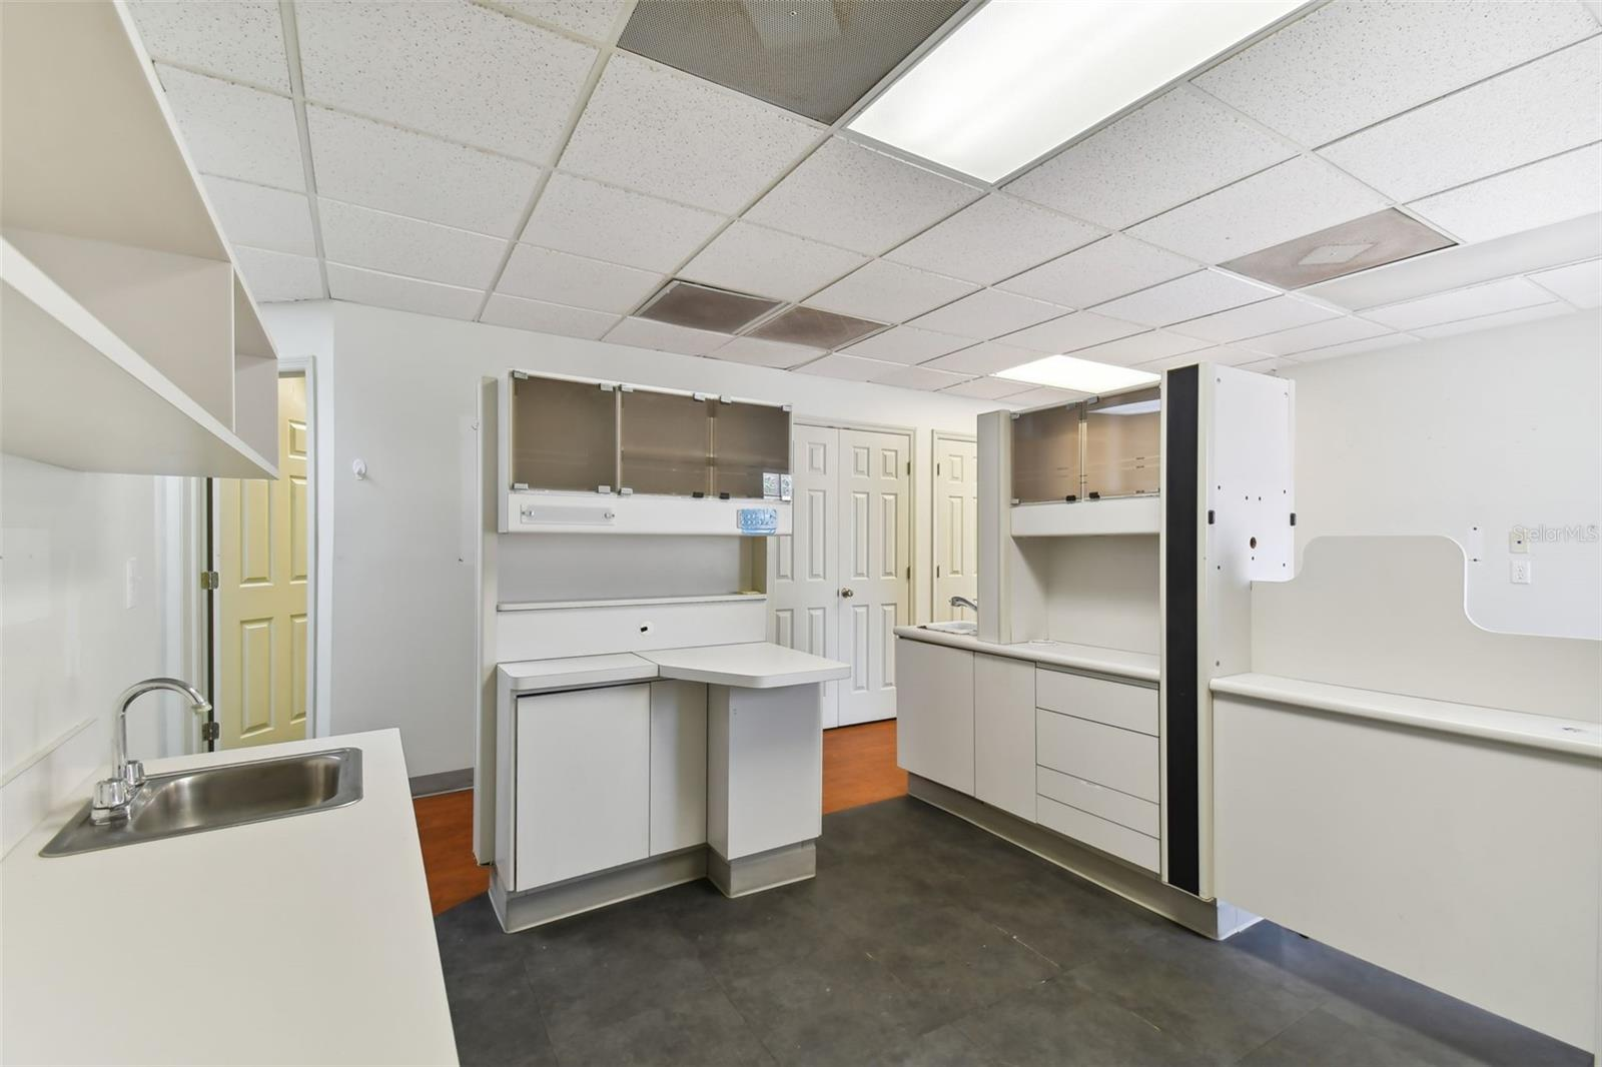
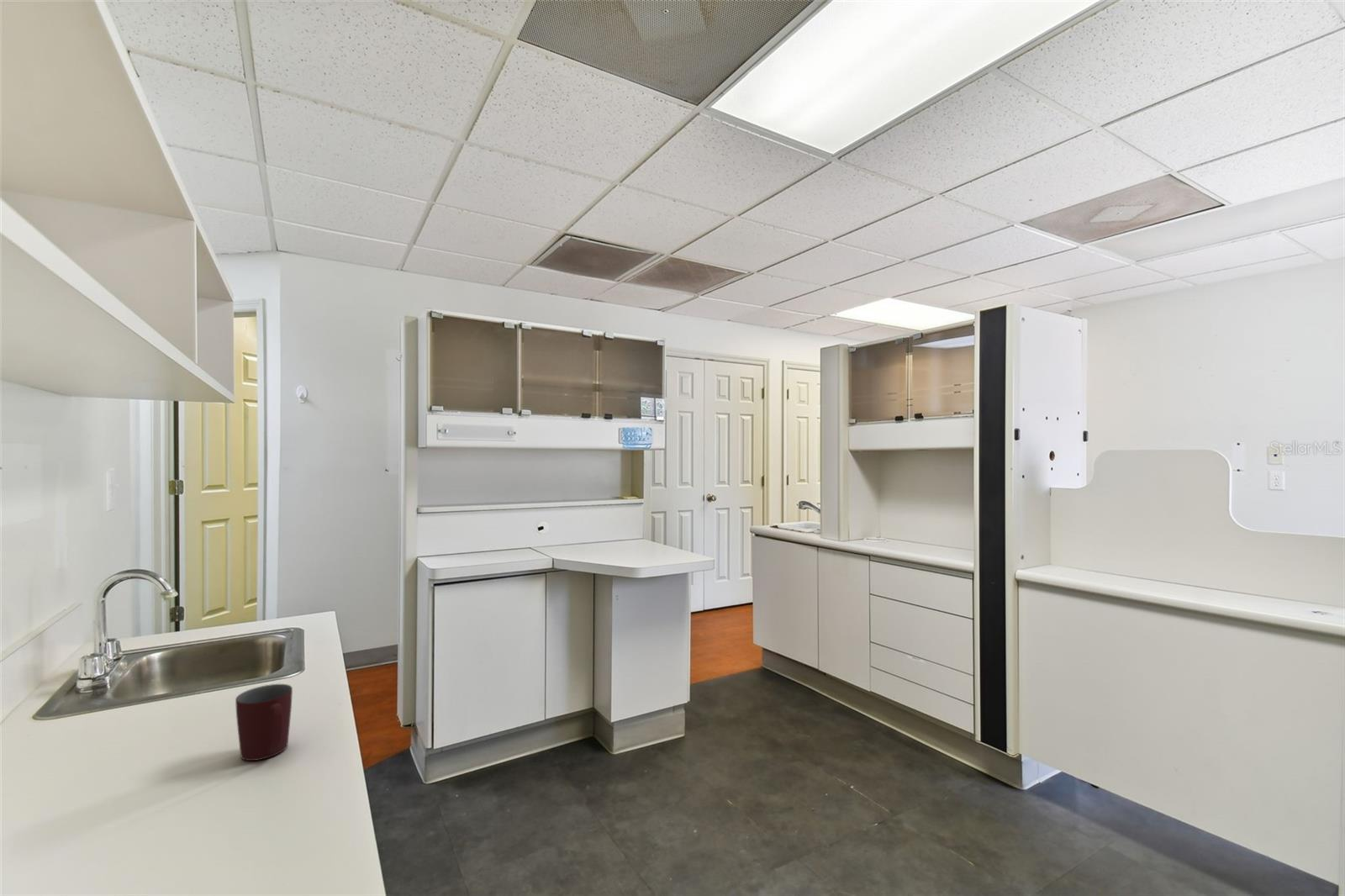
+ mug (267, 725)
